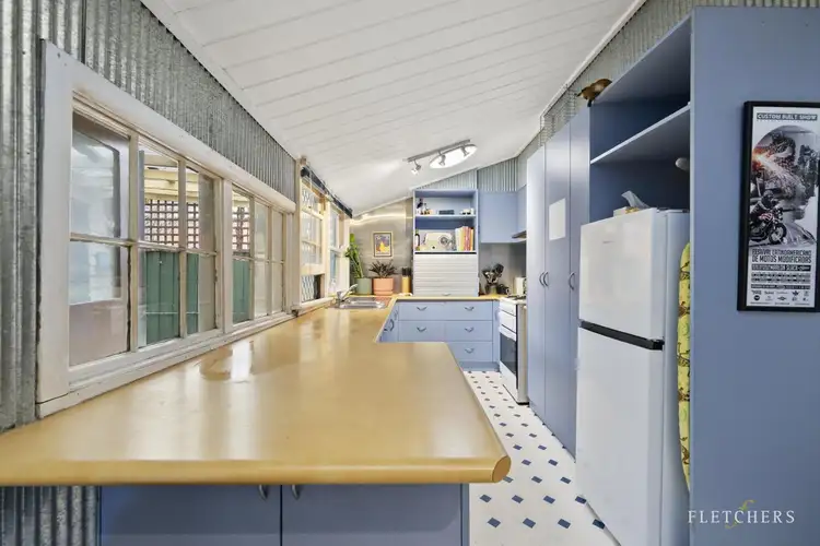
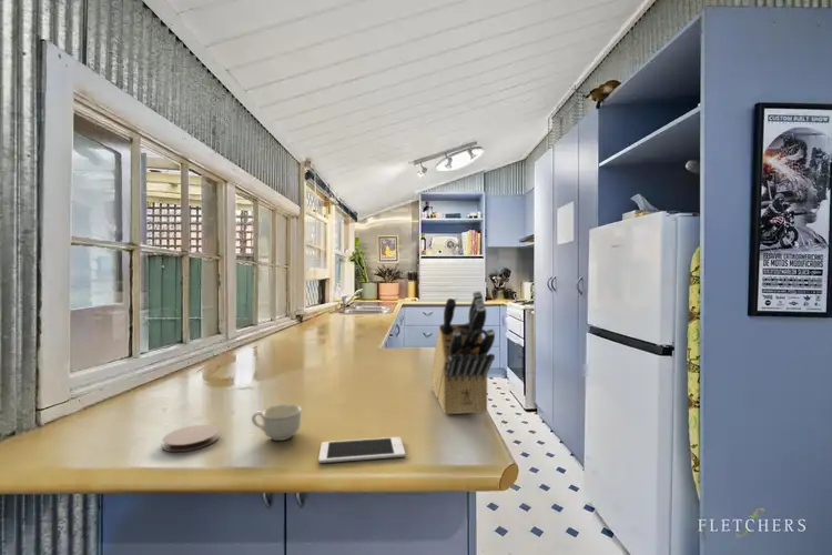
+ coaster (191, 437)
+ knife block (458, 346)
+ cell phone (362, 448)
+ cup (276, 423)
